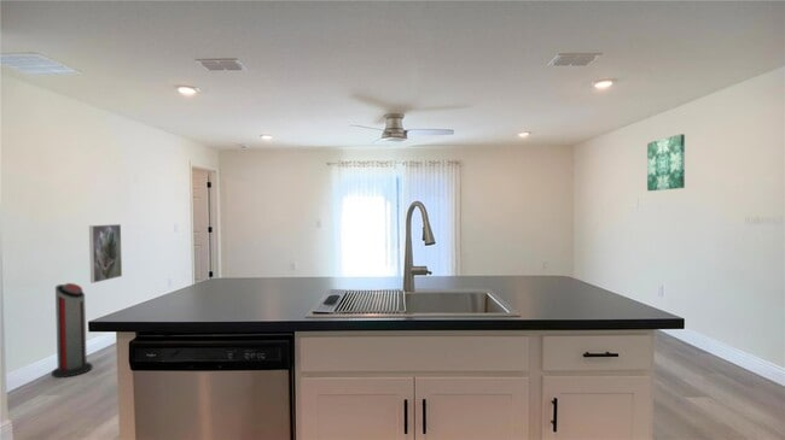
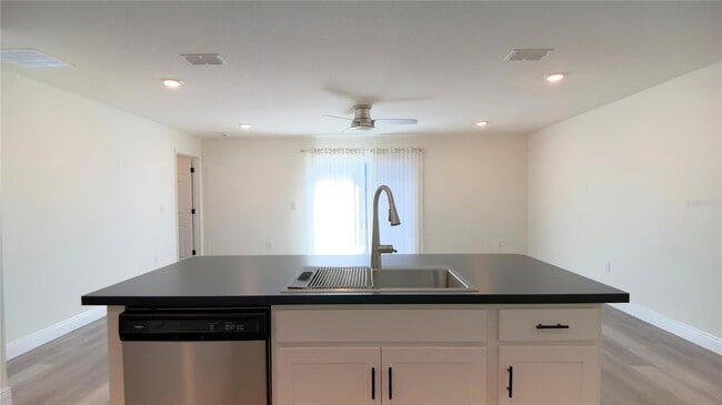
- wall art (664, 164)
- air purifier (71, 327)
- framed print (106, 252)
